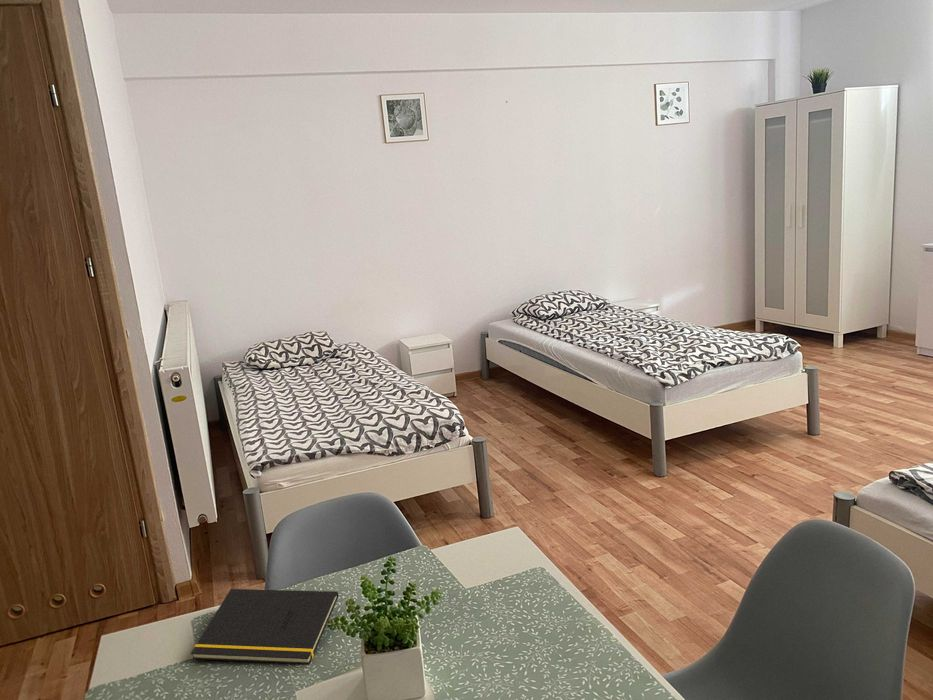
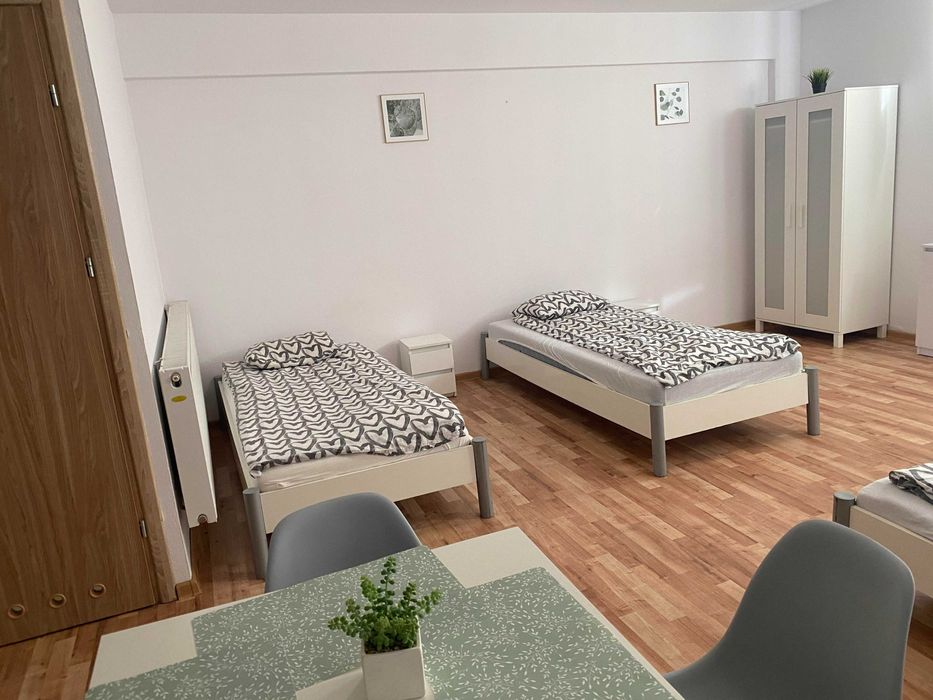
- notepad (267, 623)
